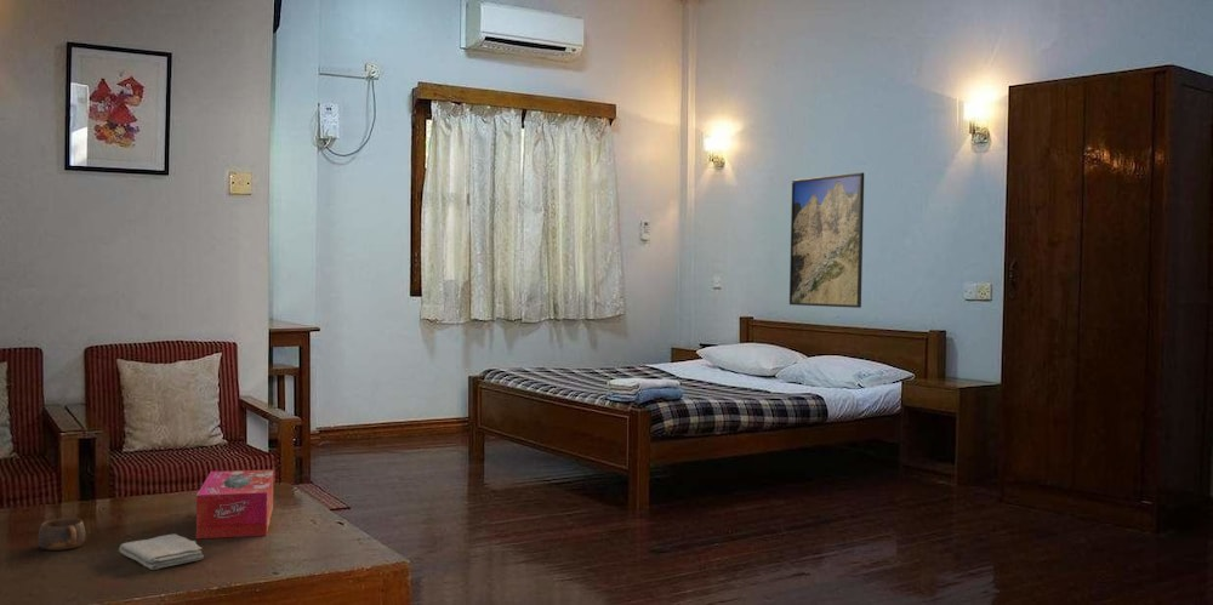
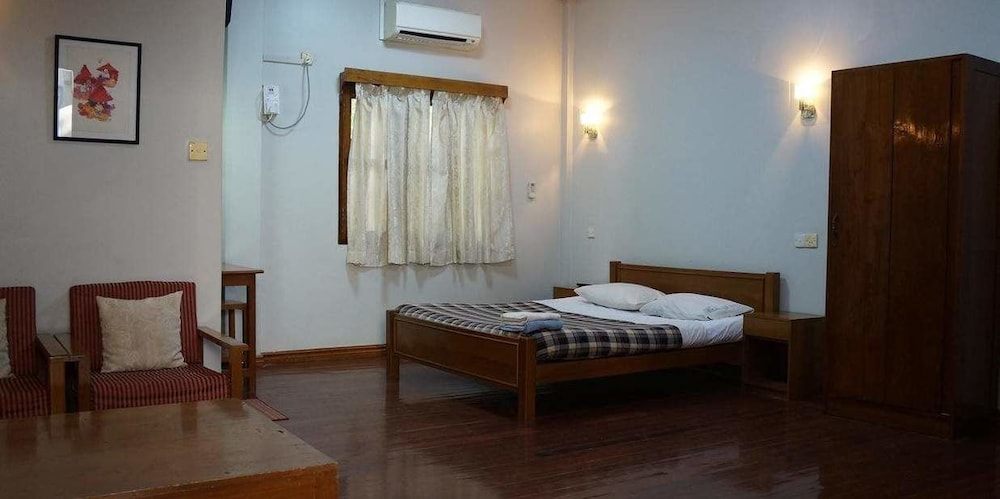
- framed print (825, 241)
- washcloth (161, 549)
- tissue box (237, 501)
- cup (62, 535)
